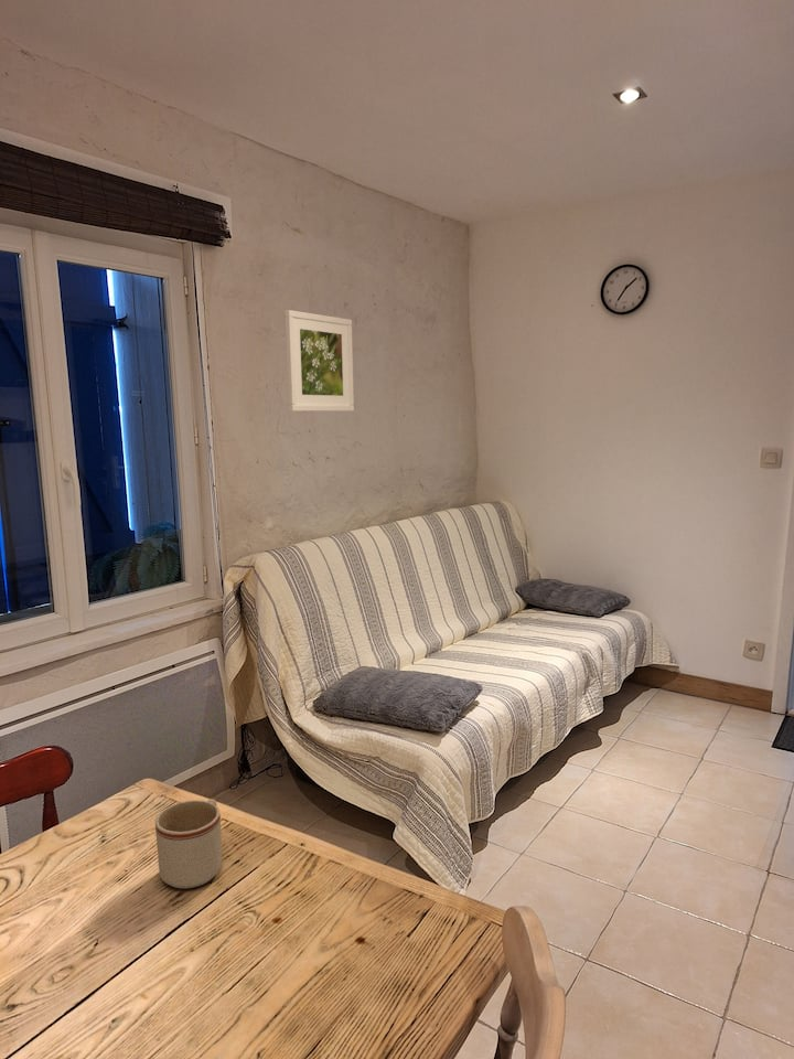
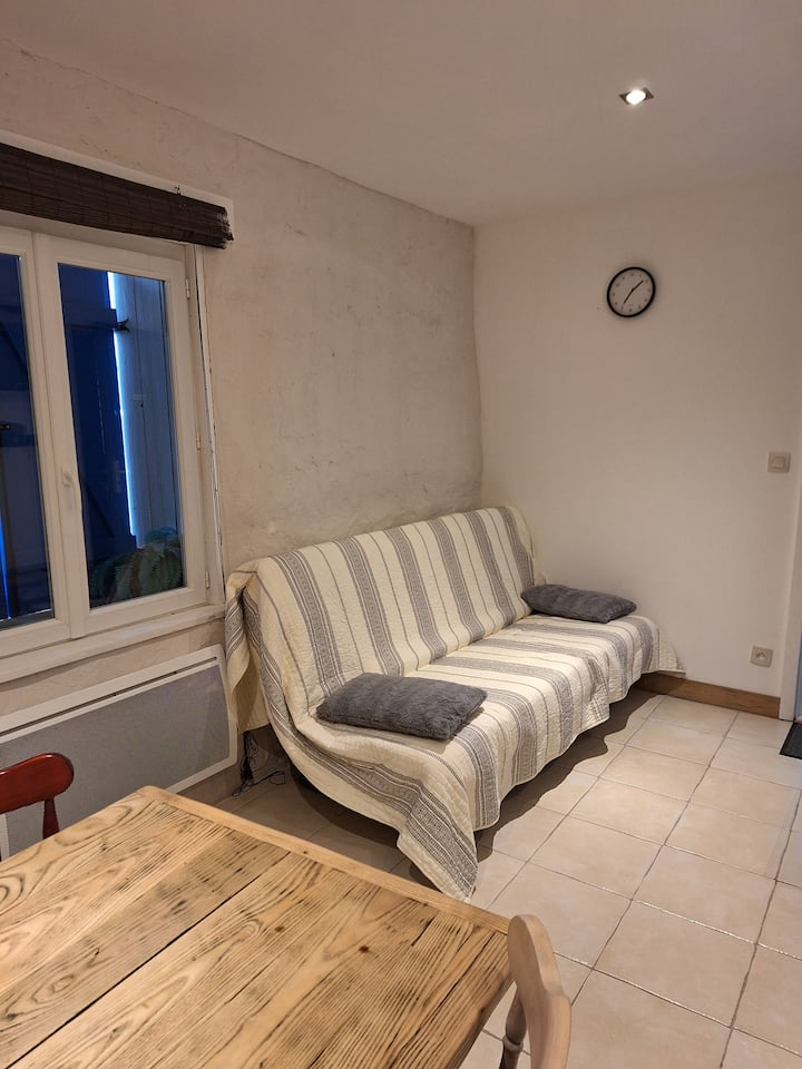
- mug (194, 838)
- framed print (321, 363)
